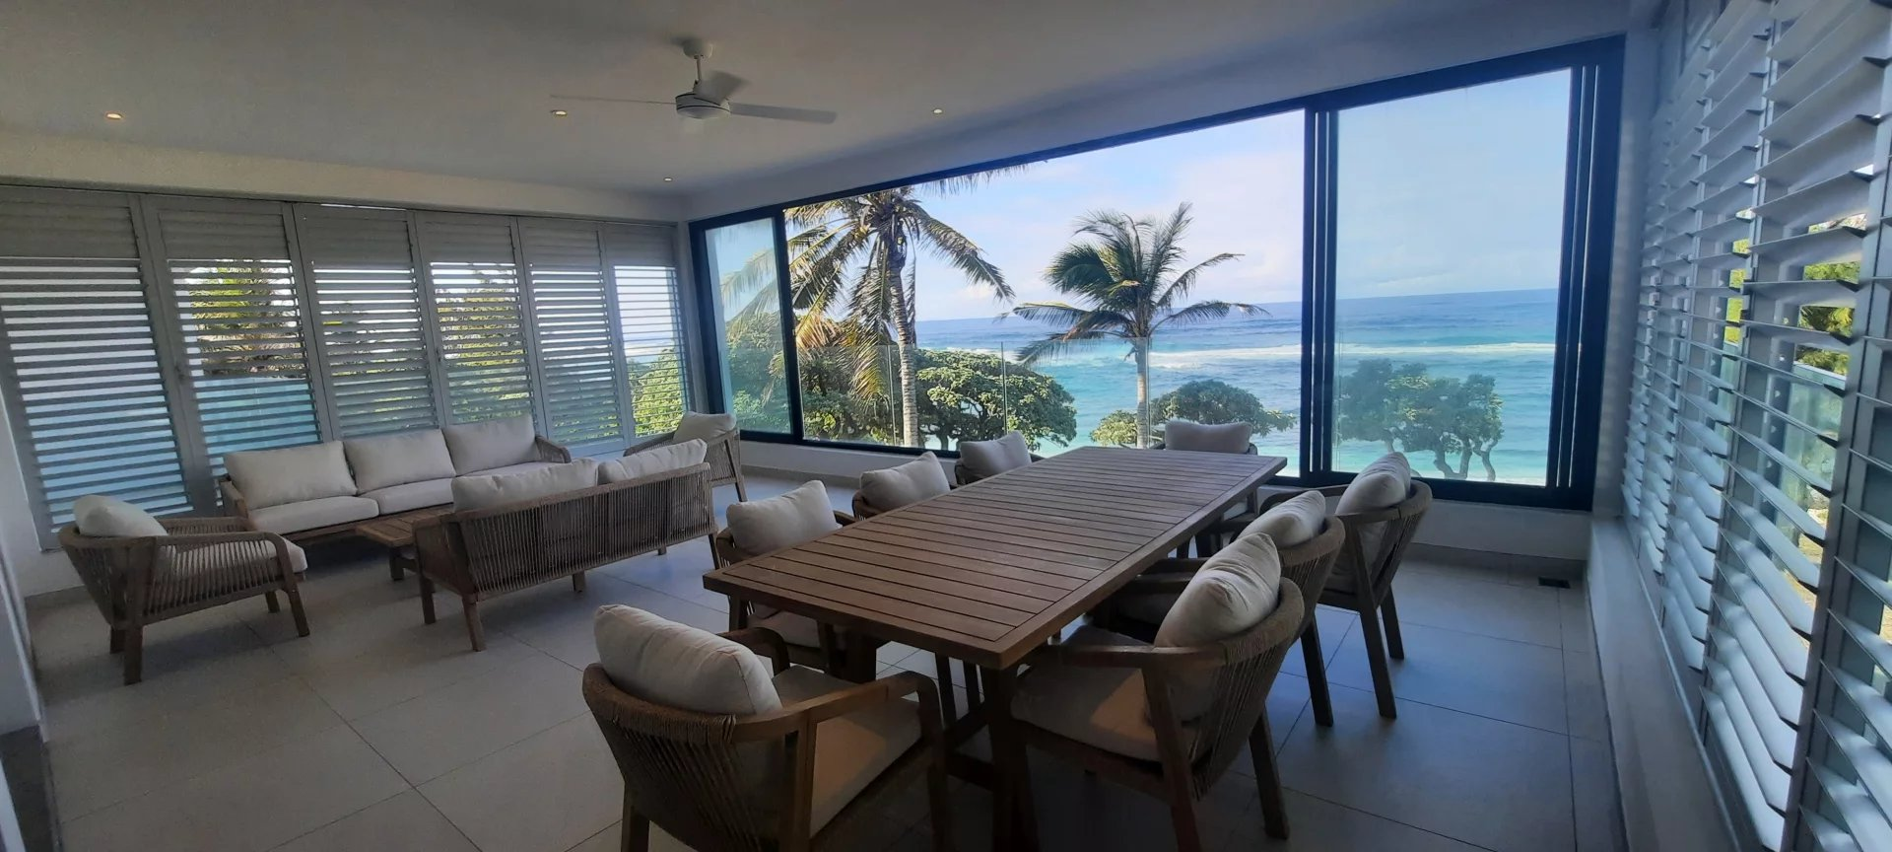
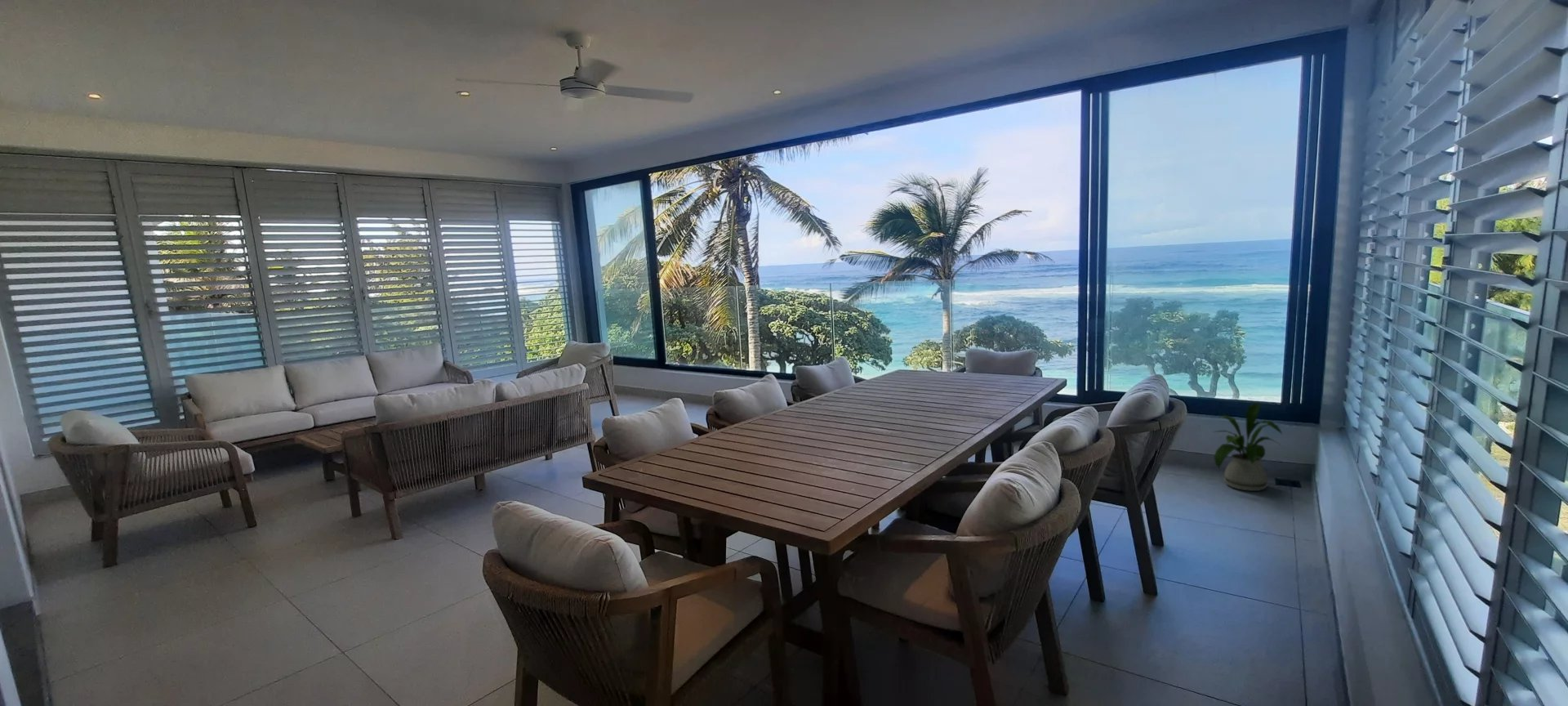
+ house plant (1238, 447)
